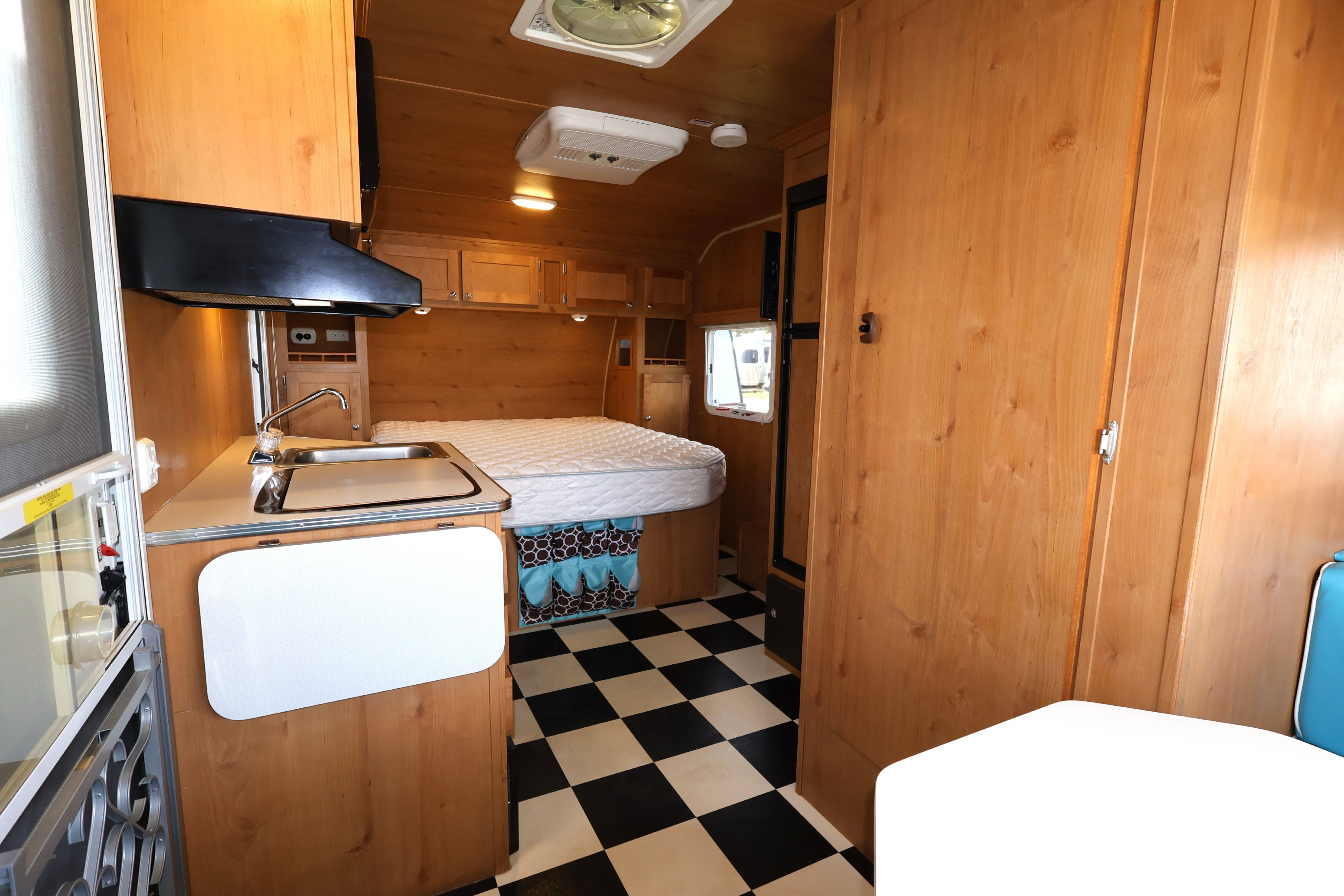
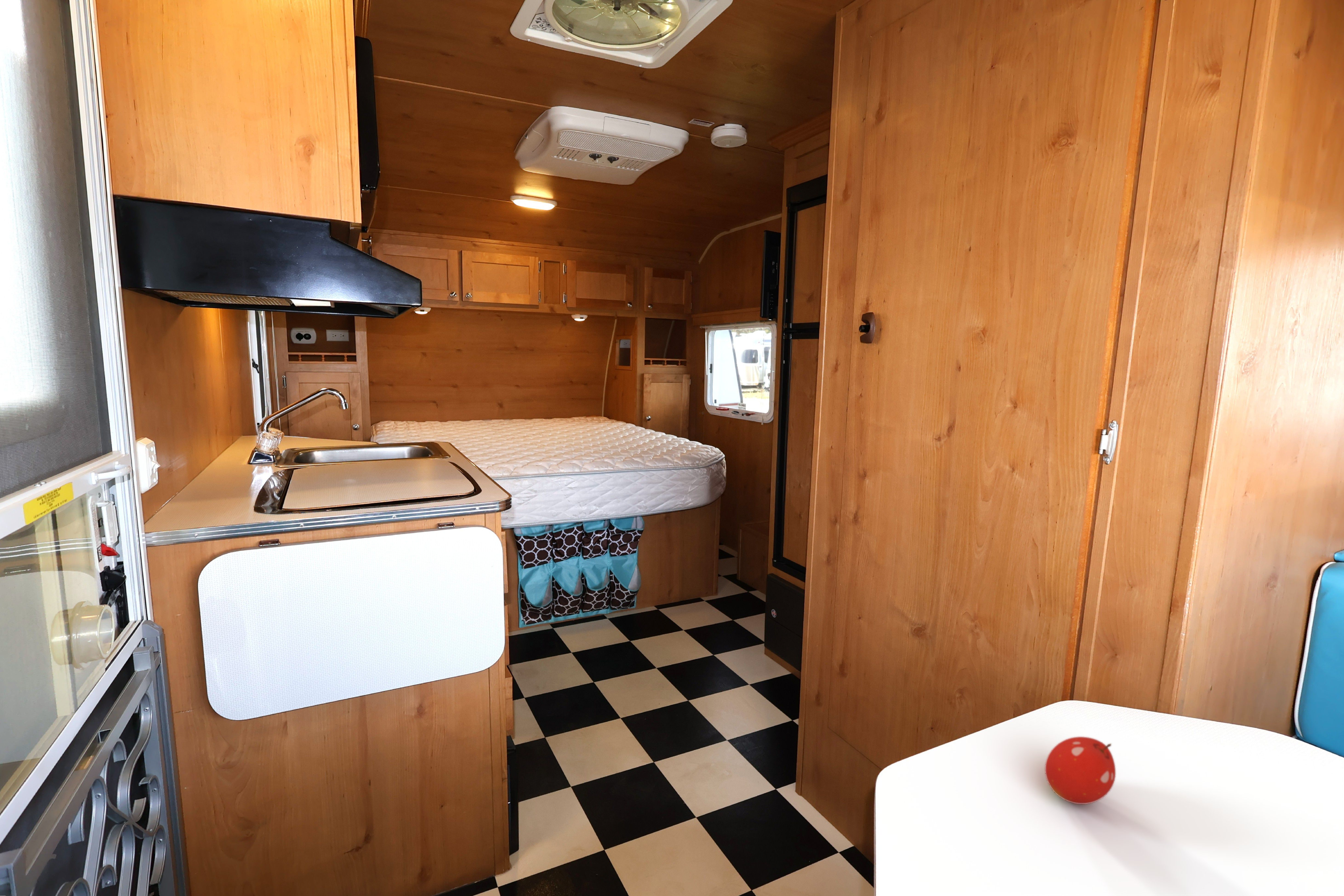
+ fruit (1082, 767)
